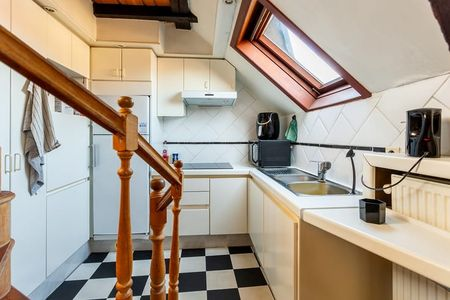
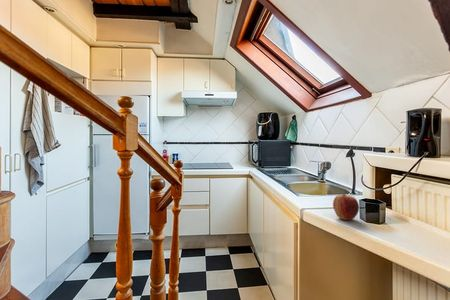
+ apple (345, 206)
